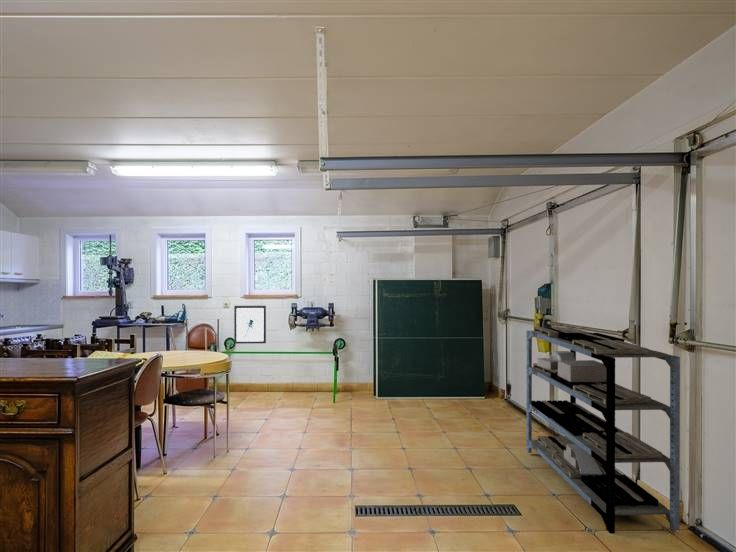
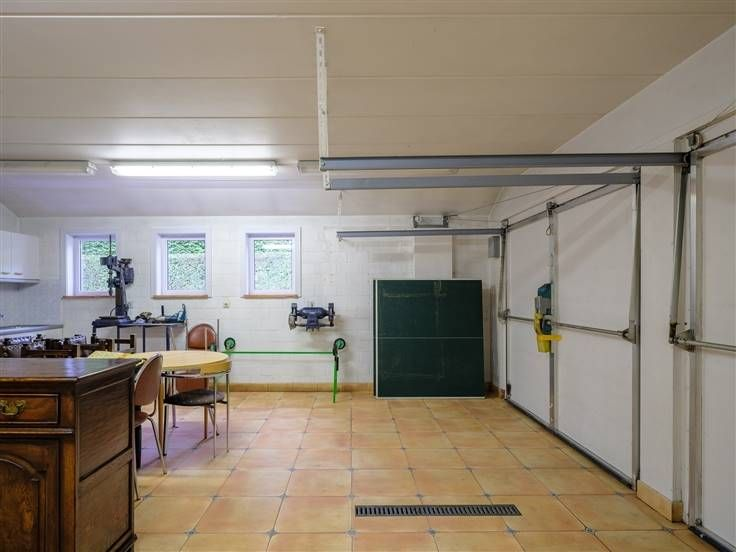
- shelving unit (586, 410)
- wall art (250, 324)
